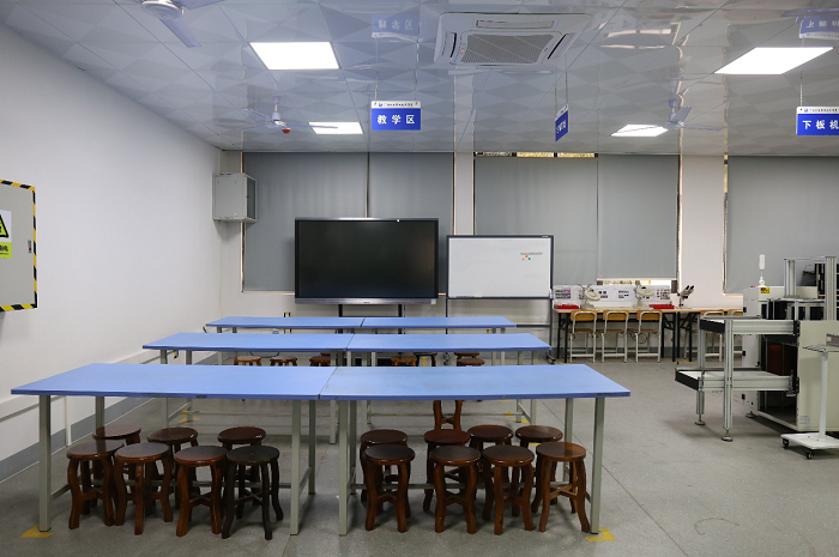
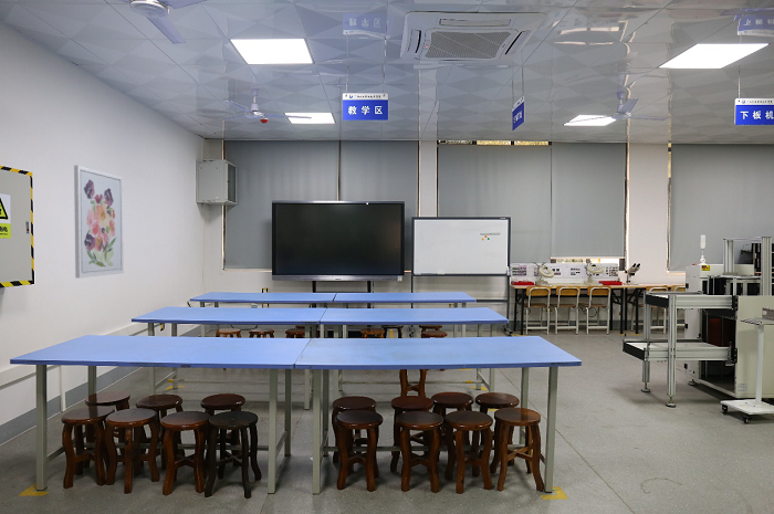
+ wall art (101, 223)
